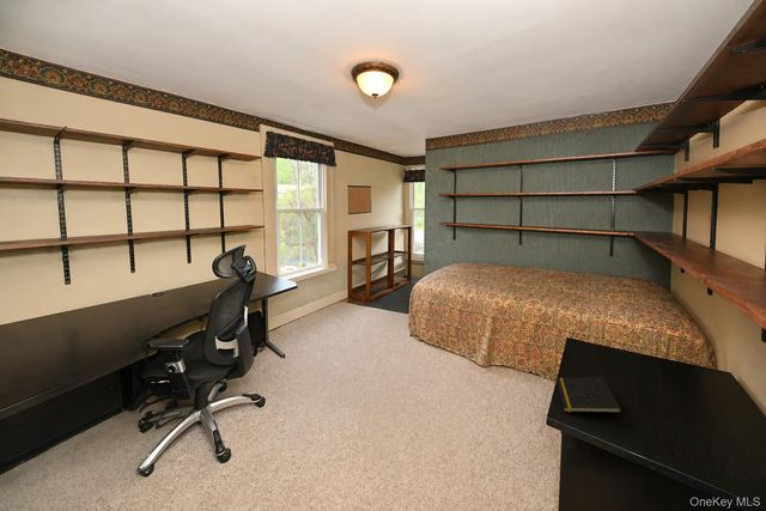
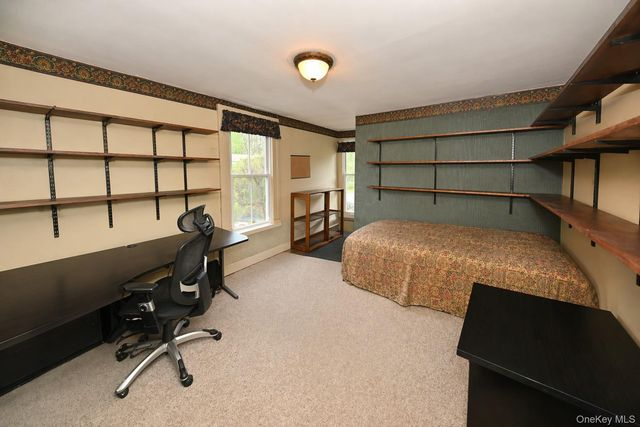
- notepad (584, 393)
